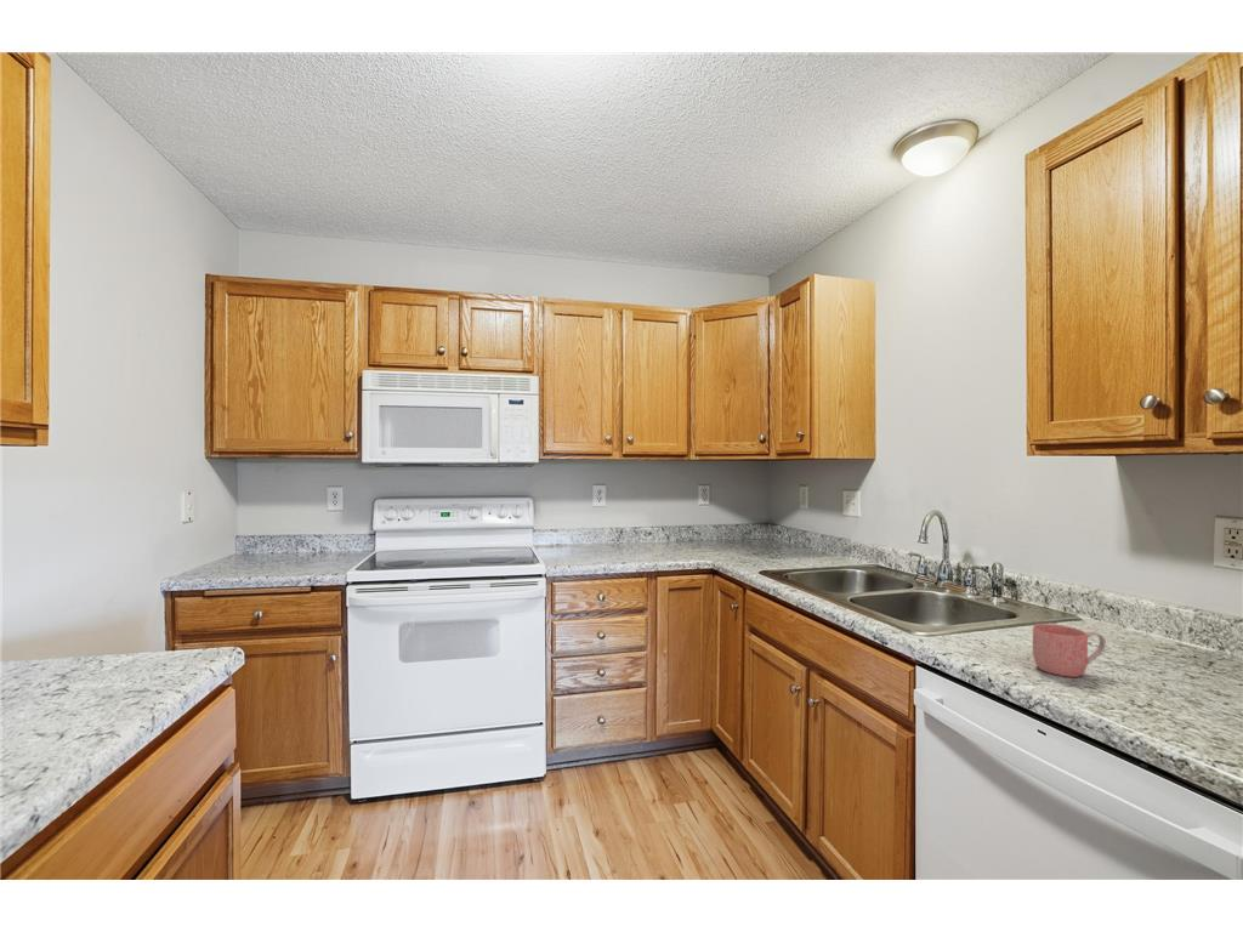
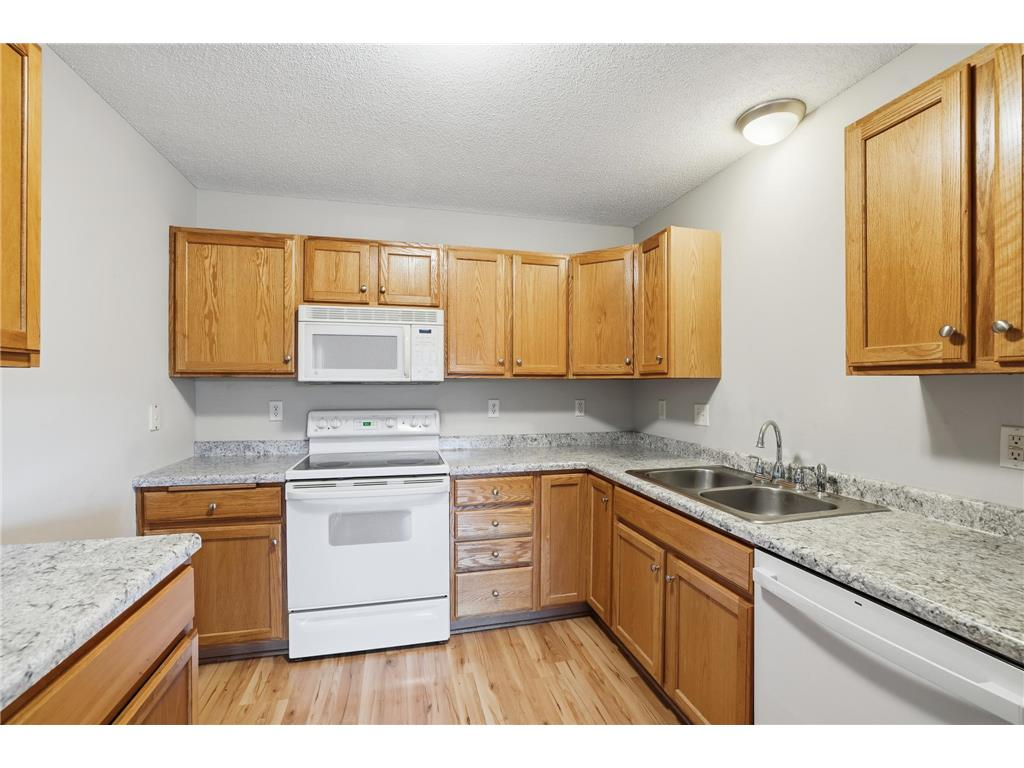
- mug (1068, 650)
